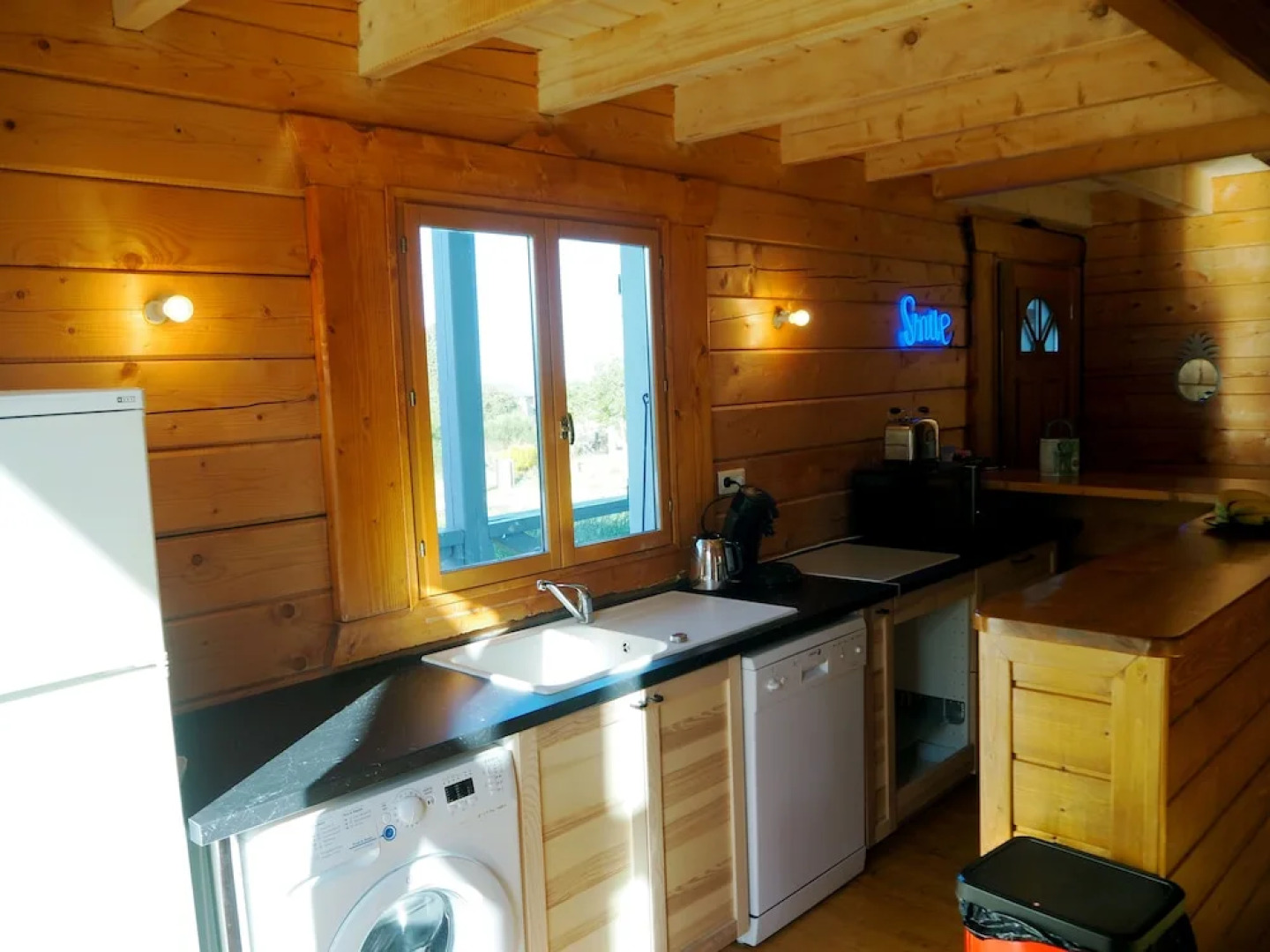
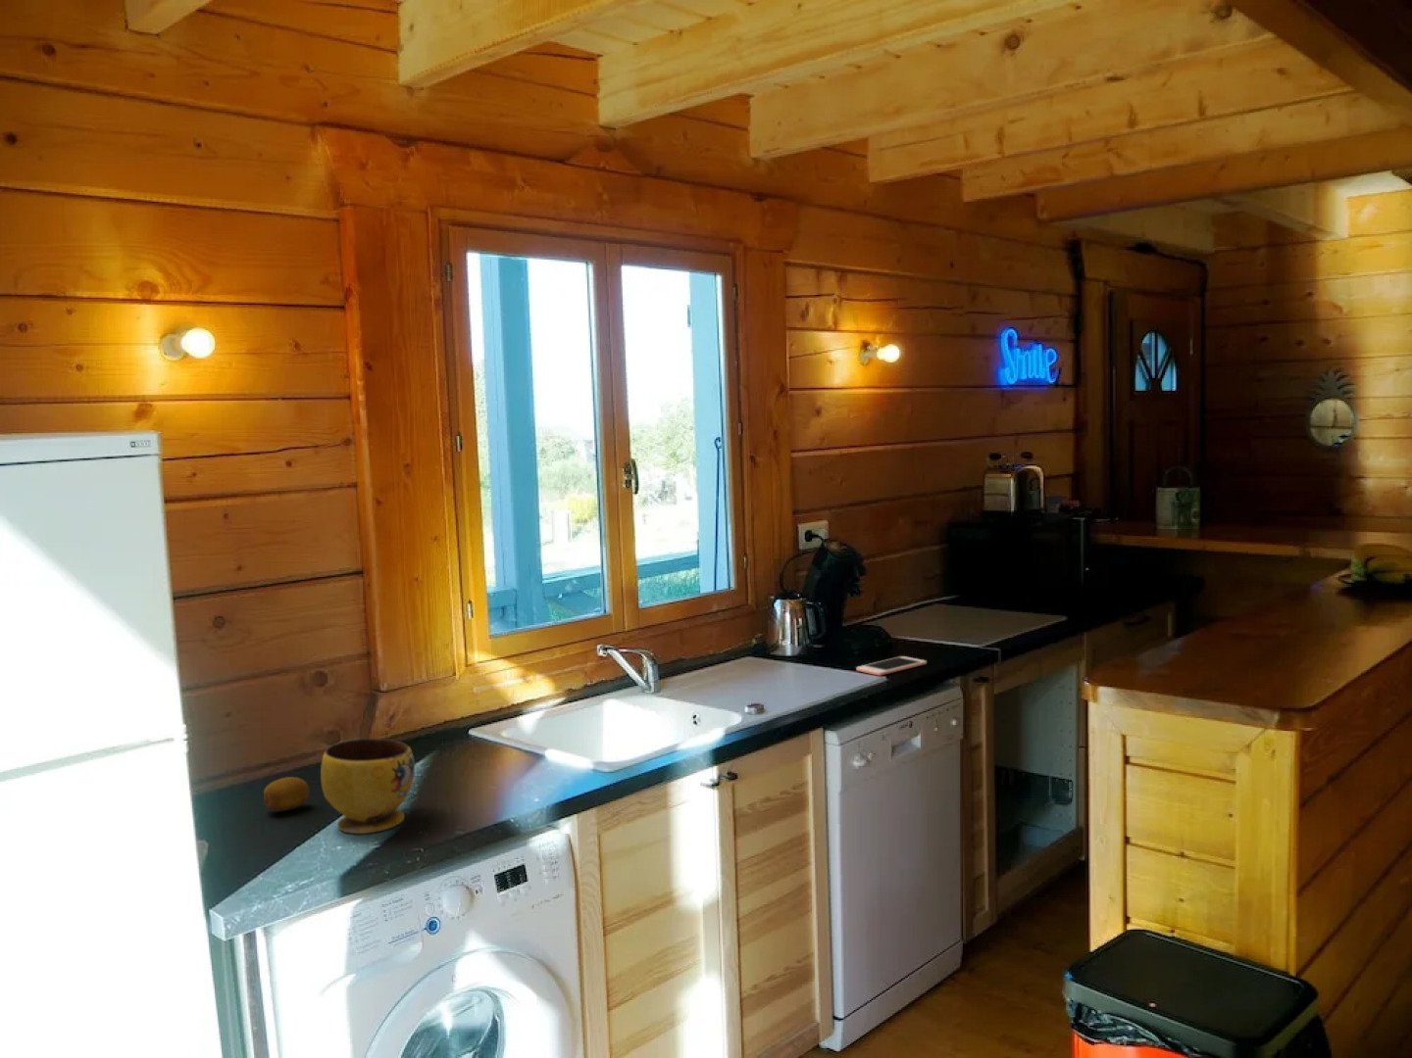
+ fruit (287, 794)
+ bowl (369, 783)
+ cell phone (892, 666)
